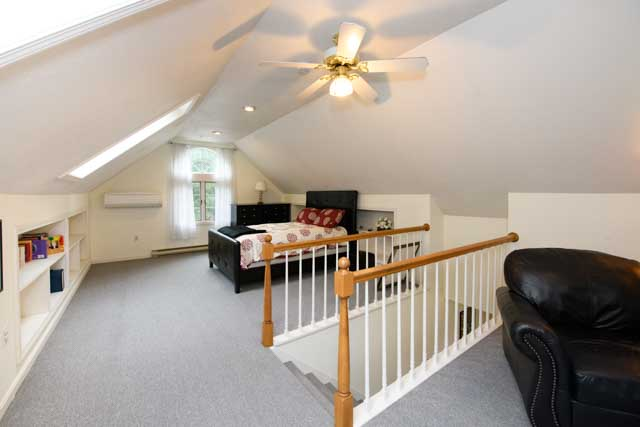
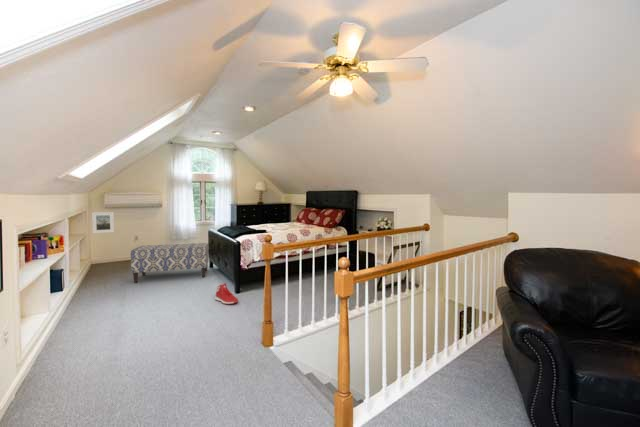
+ sneaker (226, 292)
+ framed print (103, 222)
+ bench (173, 261)
